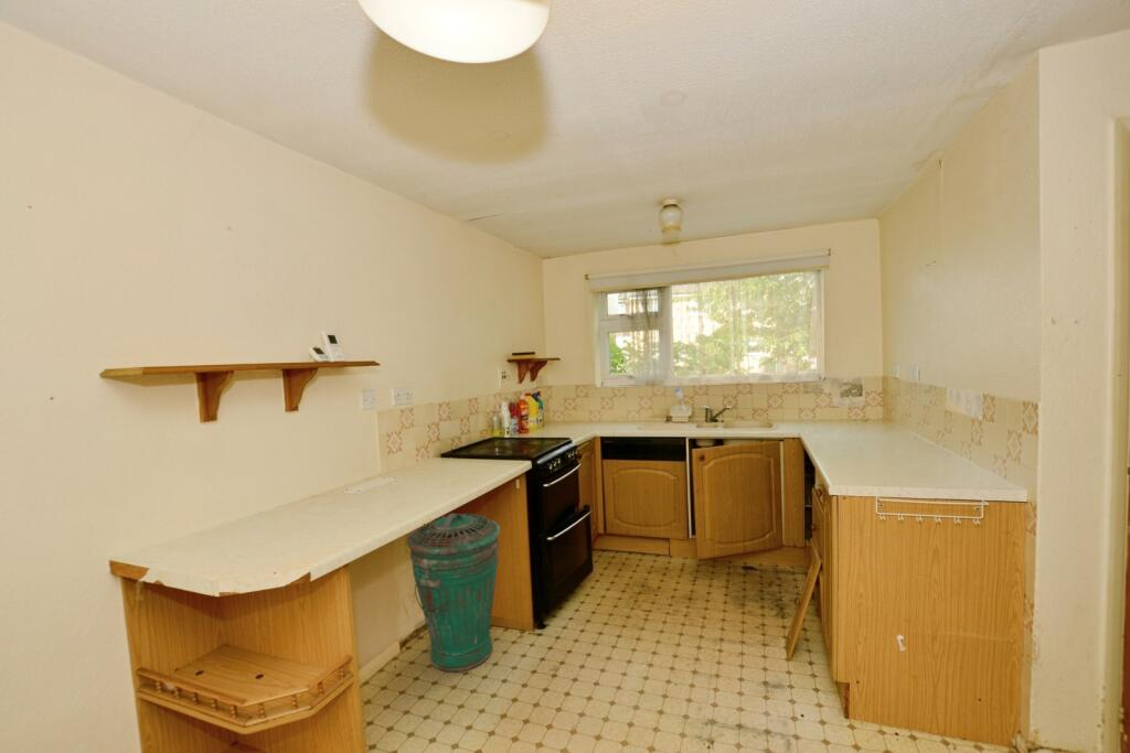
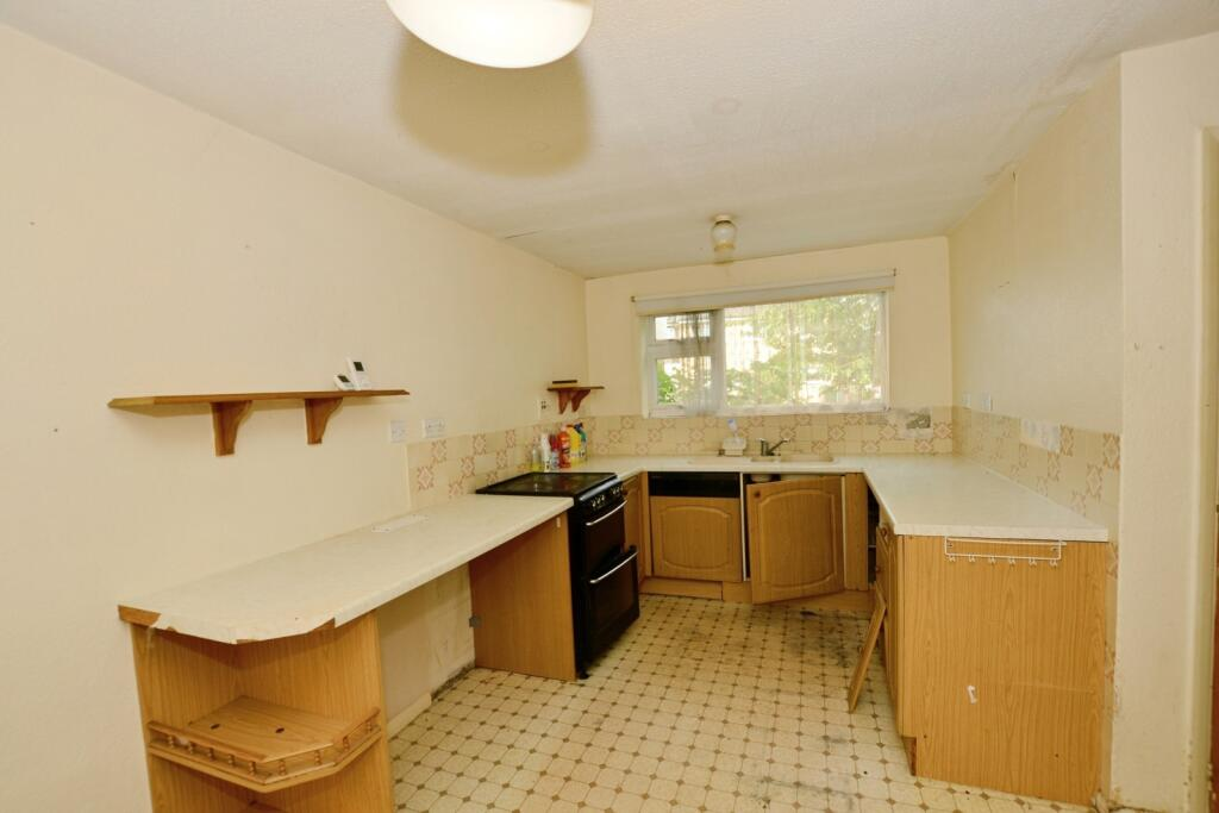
- trash can (457, 583)
